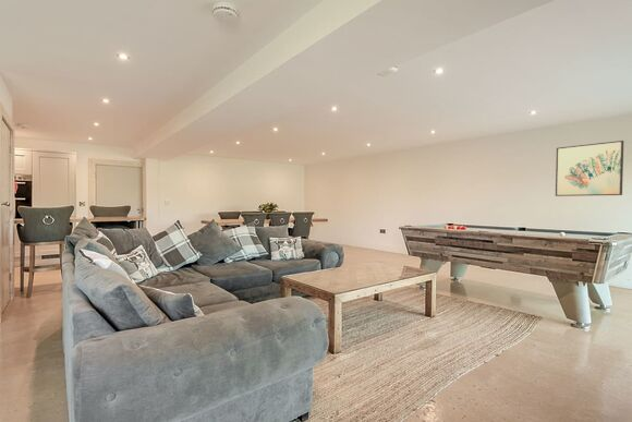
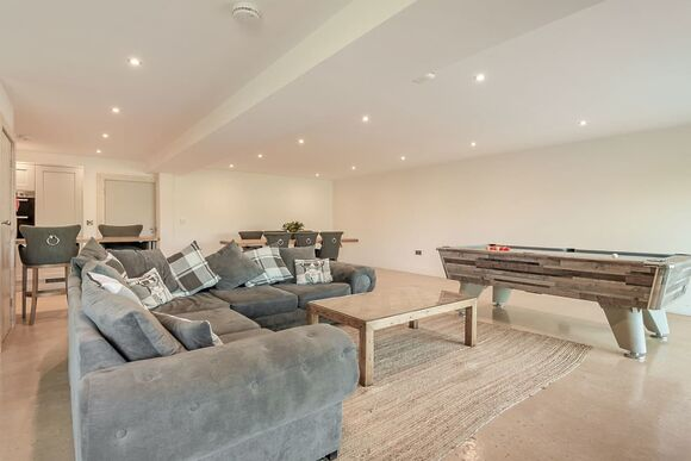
- wall art (587, 170)
